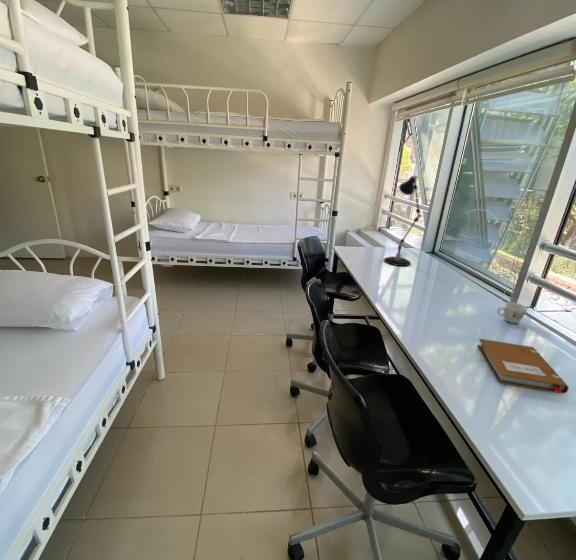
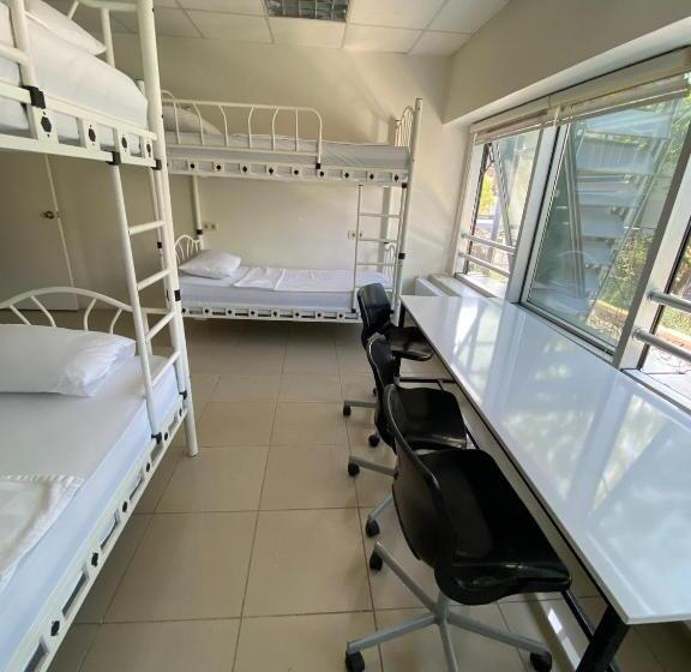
- notebook (519, 364)
- mug (510, 313)
- desk lamp (412, 224)
